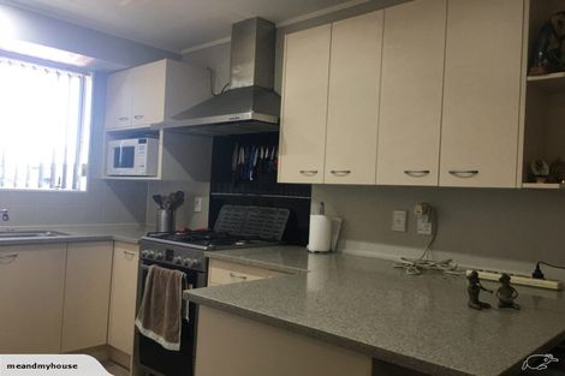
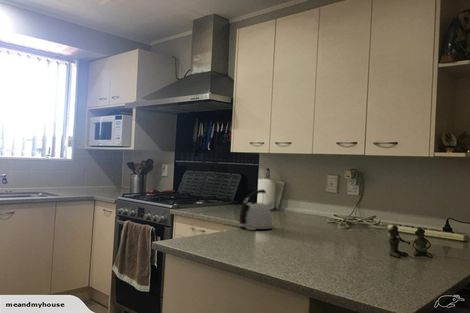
+ kettle (257, 208)
